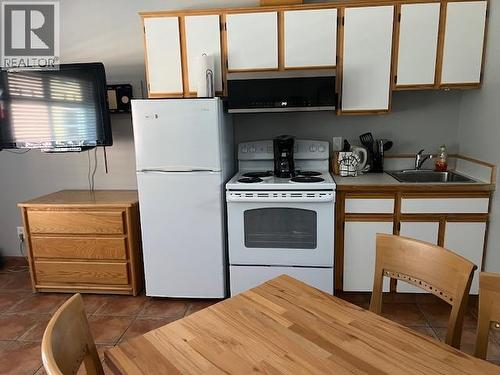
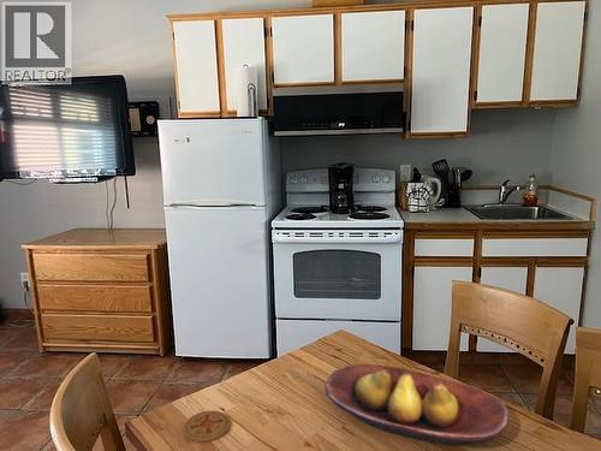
+ fruit bowl (411, 398)
+ coaster (207, 425)
